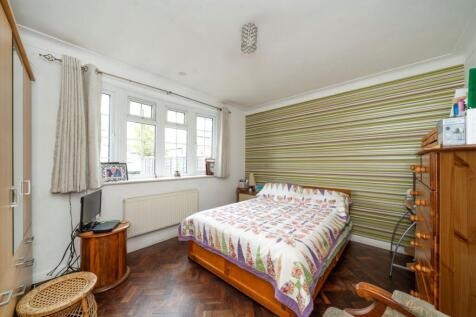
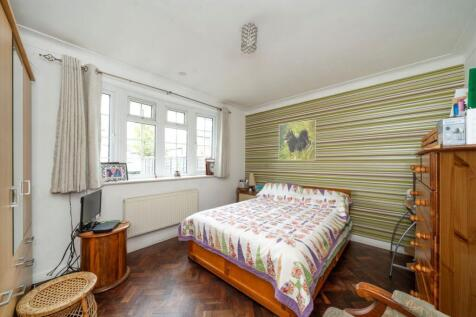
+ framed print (296, 141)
